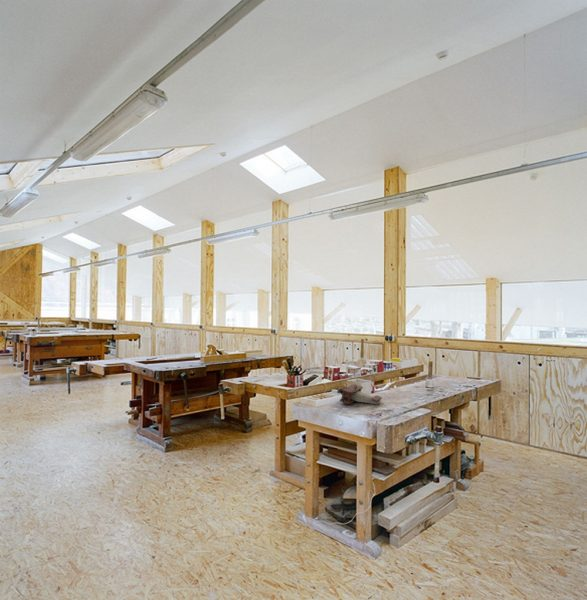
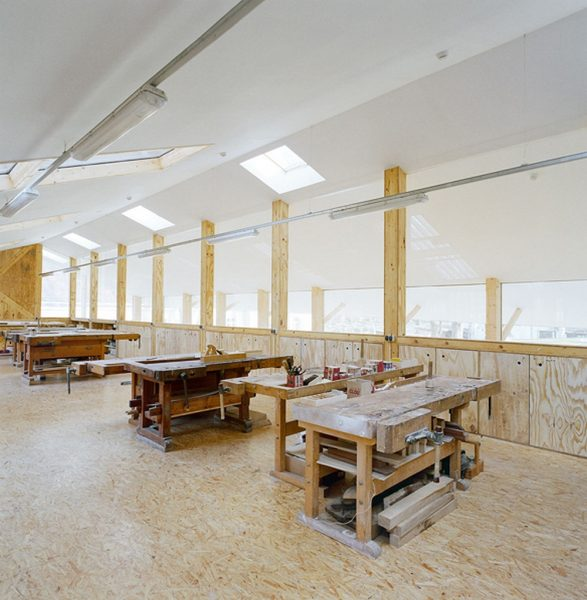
- toy airplane (357, 394)
